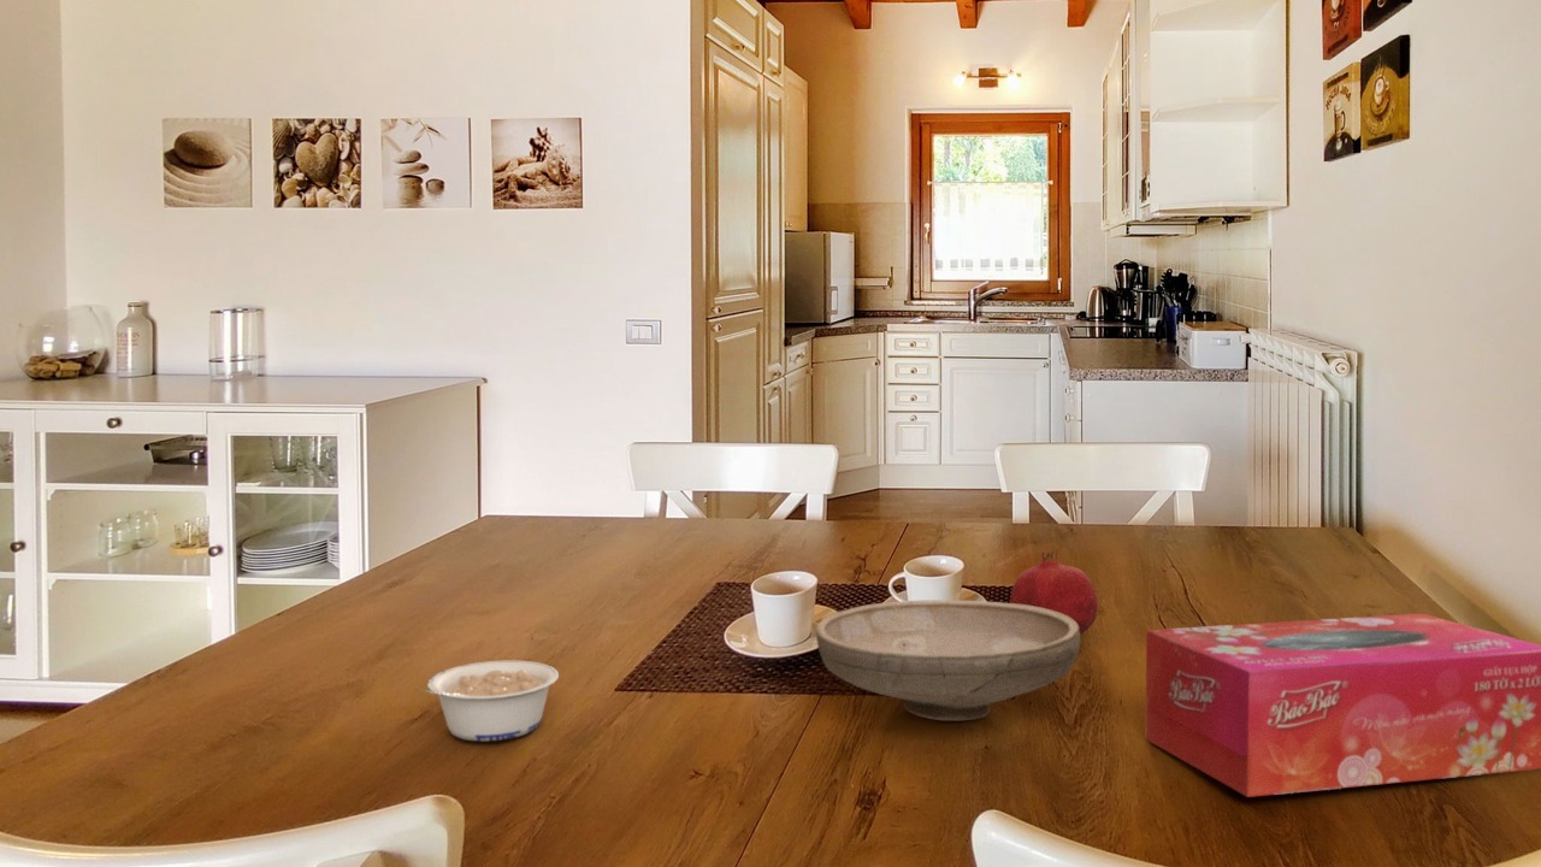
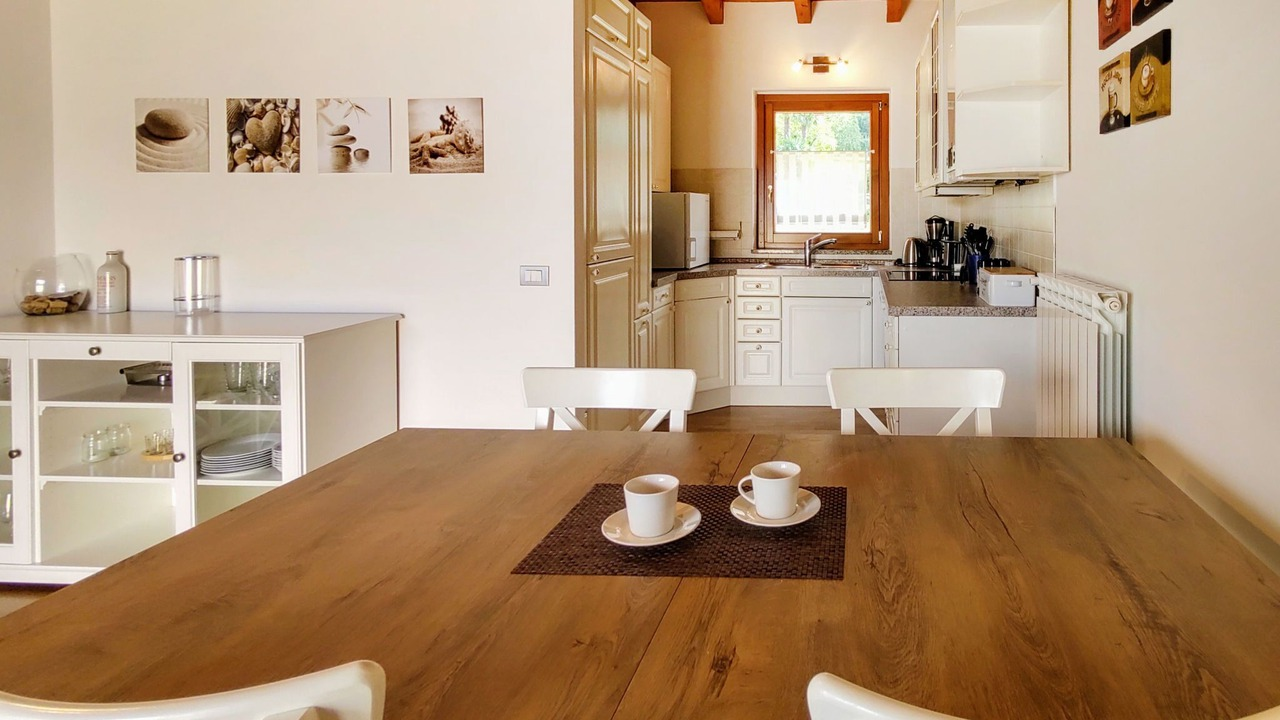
- legume (494, 698)
- tissue box (1342, 696)
- bowl (946, 665)
- fruit (1052, 594)
